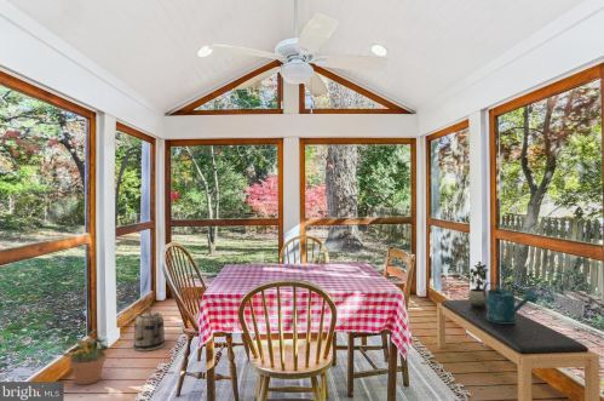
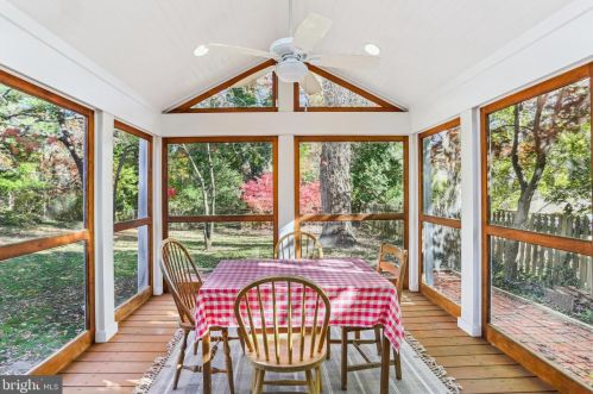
- potted plant (474, 282)
- potted plant (88, 356)
- watering can (508, 303)
- bench (501, 346)
- basket (149, 325)
